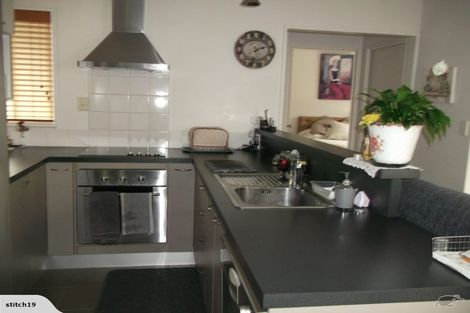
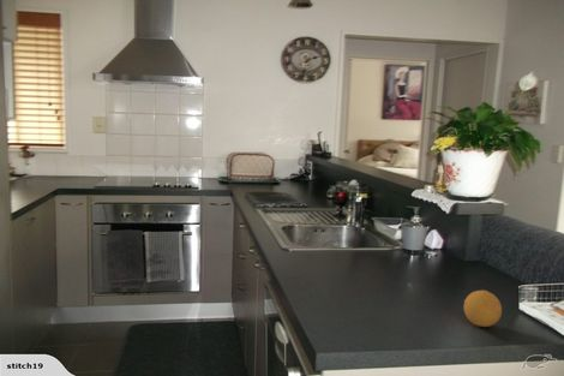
+ fruit (482, 308)
